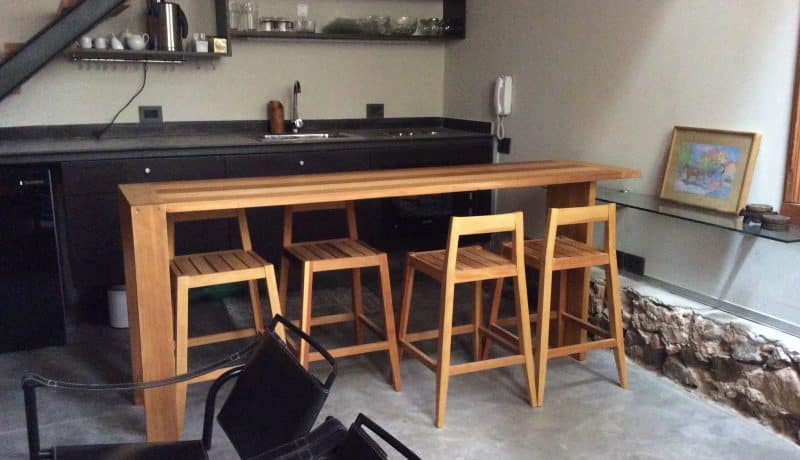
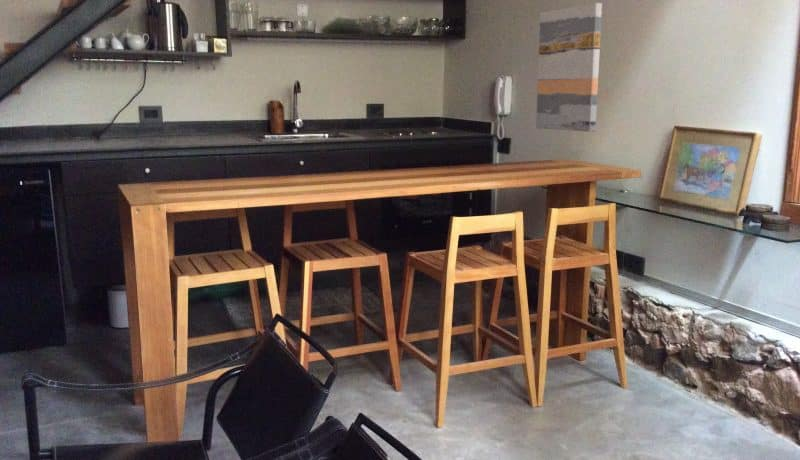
+ wall art (566, 70)
